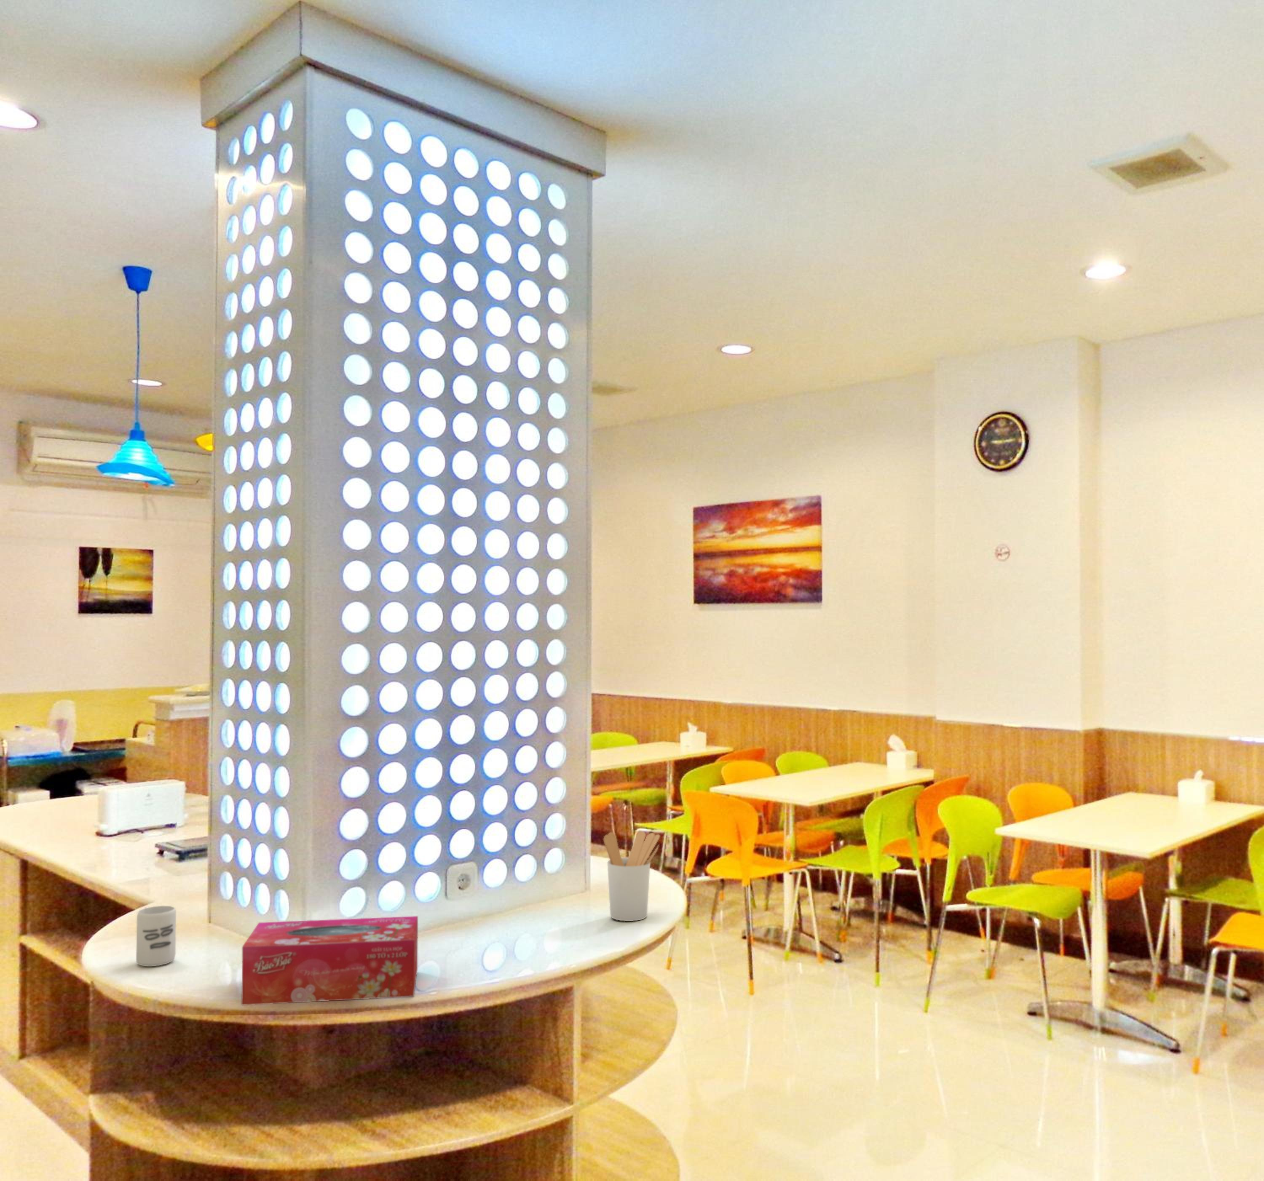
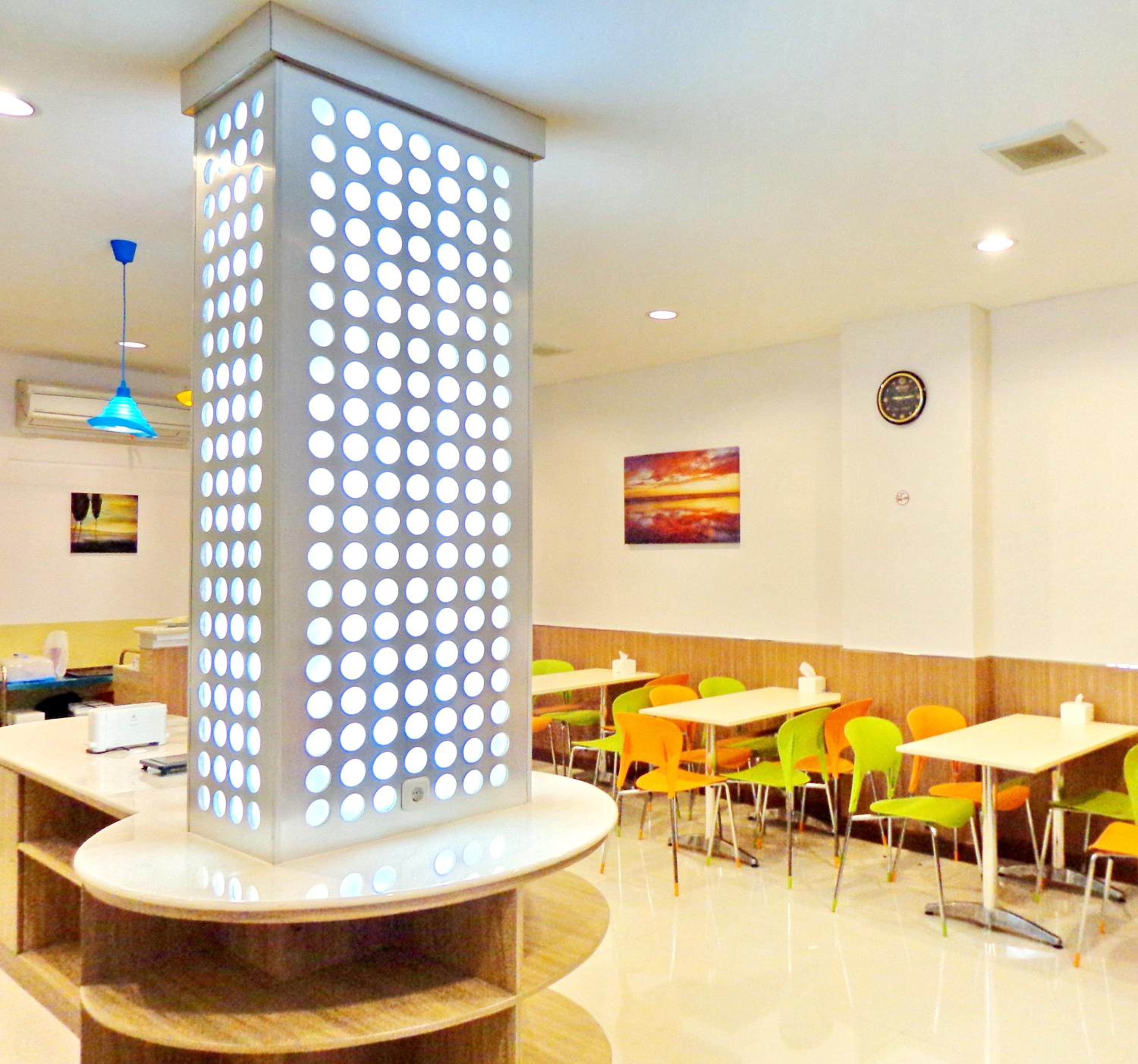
- cup (157, 936)
- tissue box (334, 958)
- utensil holder (634, 874)
